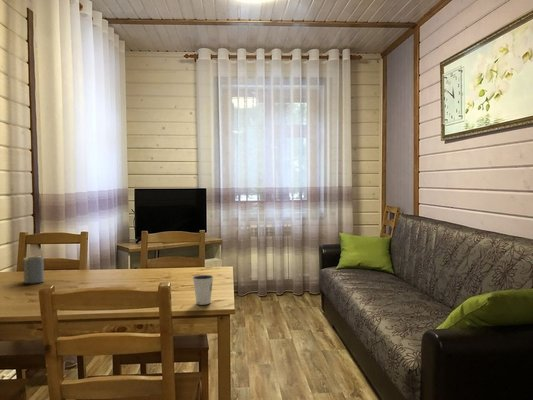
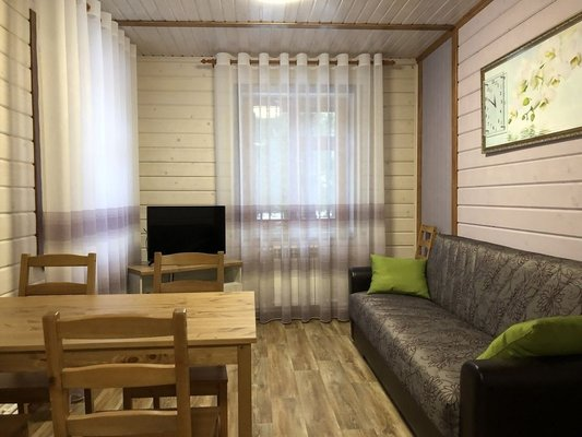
- mug (32, 270)
- dixie cup (203, 290)
